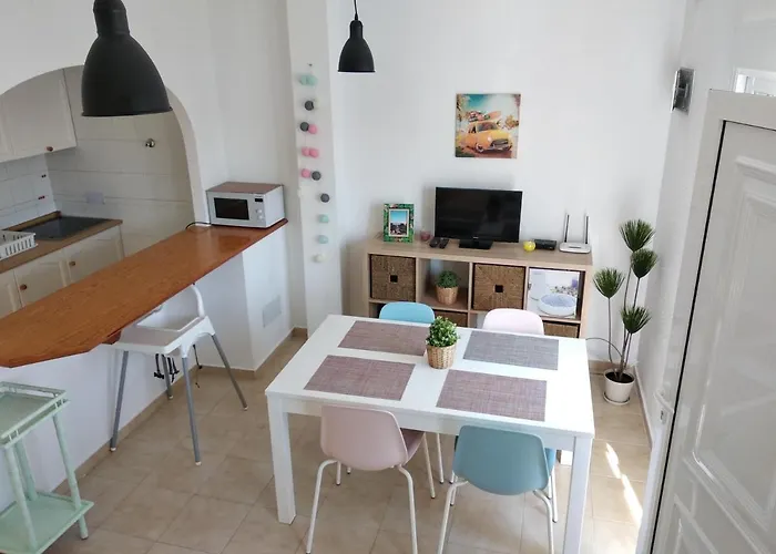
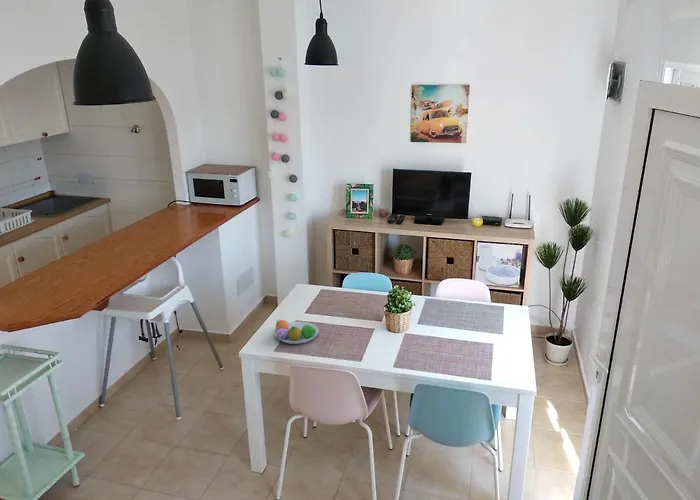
+ fruit bowl (297, 328)
